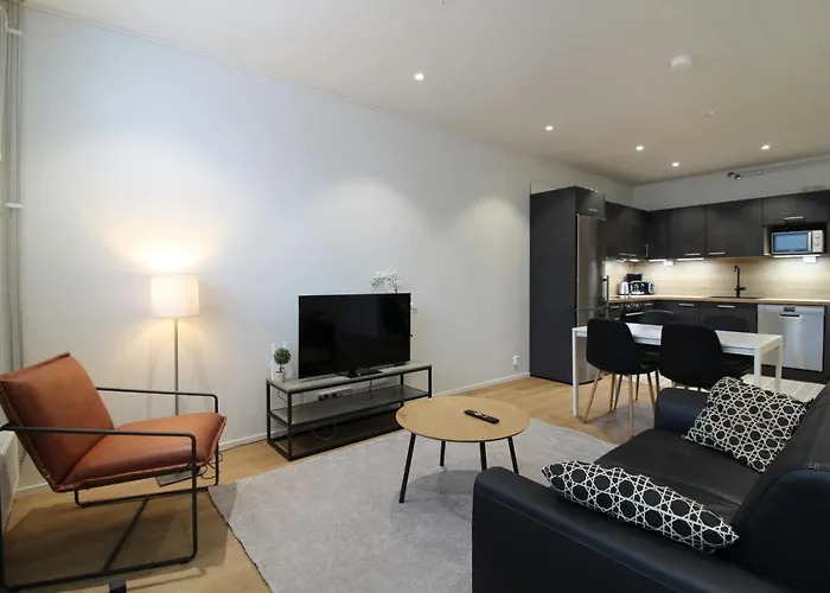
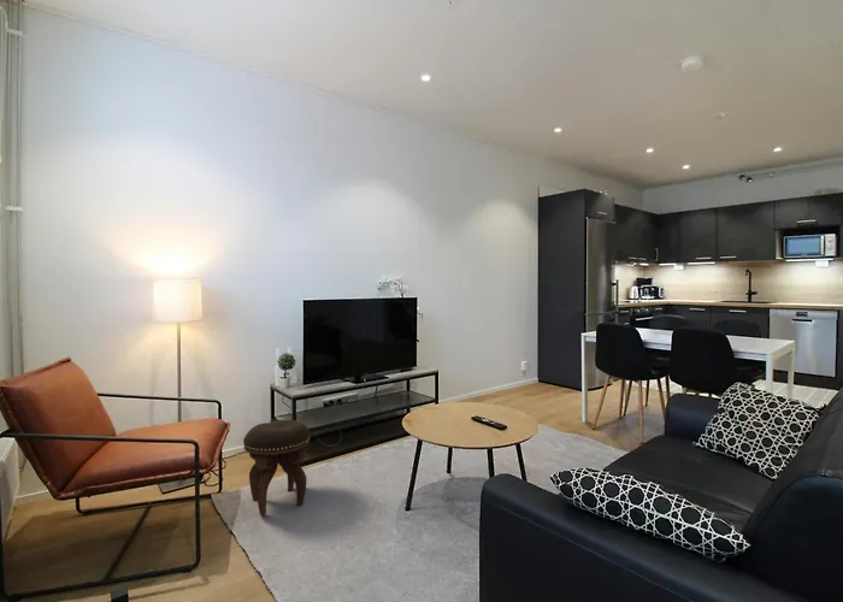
+ footstool (277, 462)
